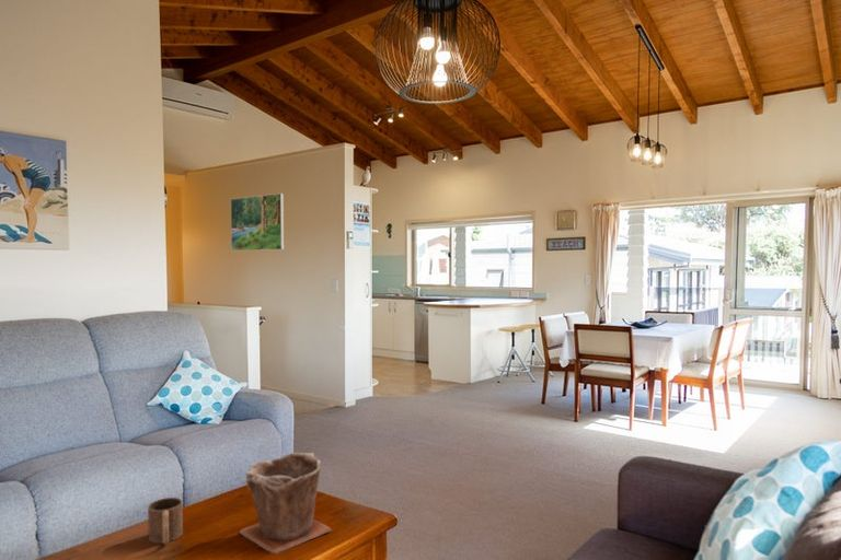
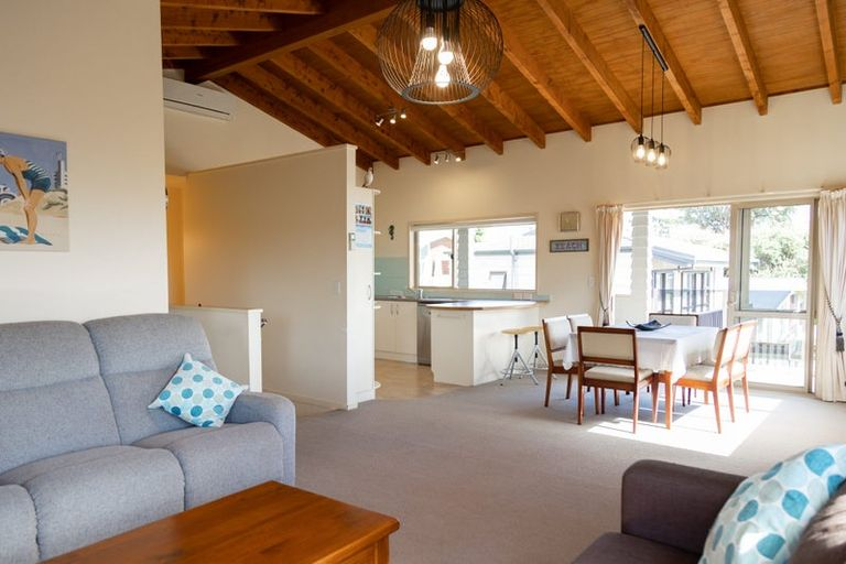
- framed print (256, 223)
- mug (165, 523)
- plant pot (285, 497)
